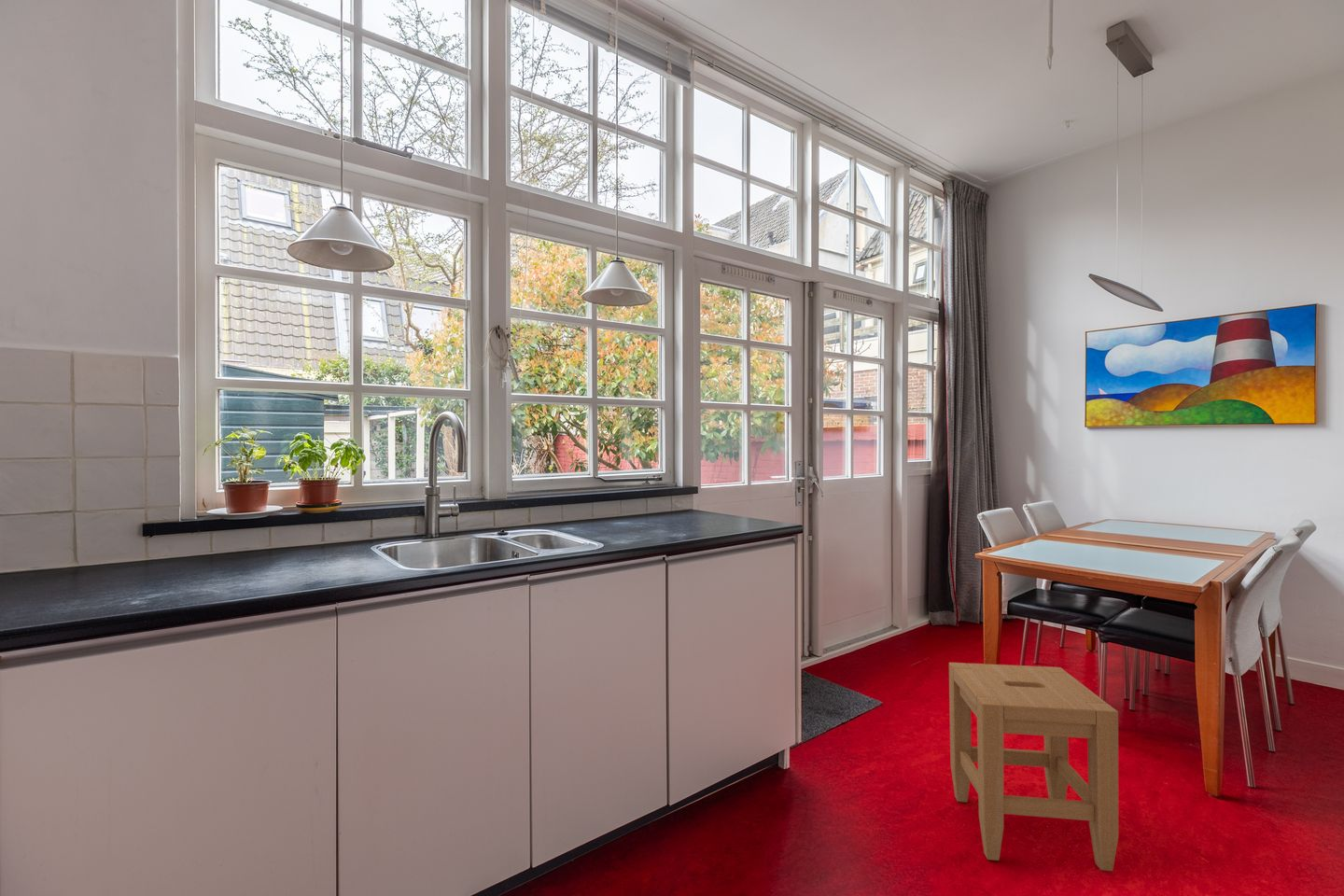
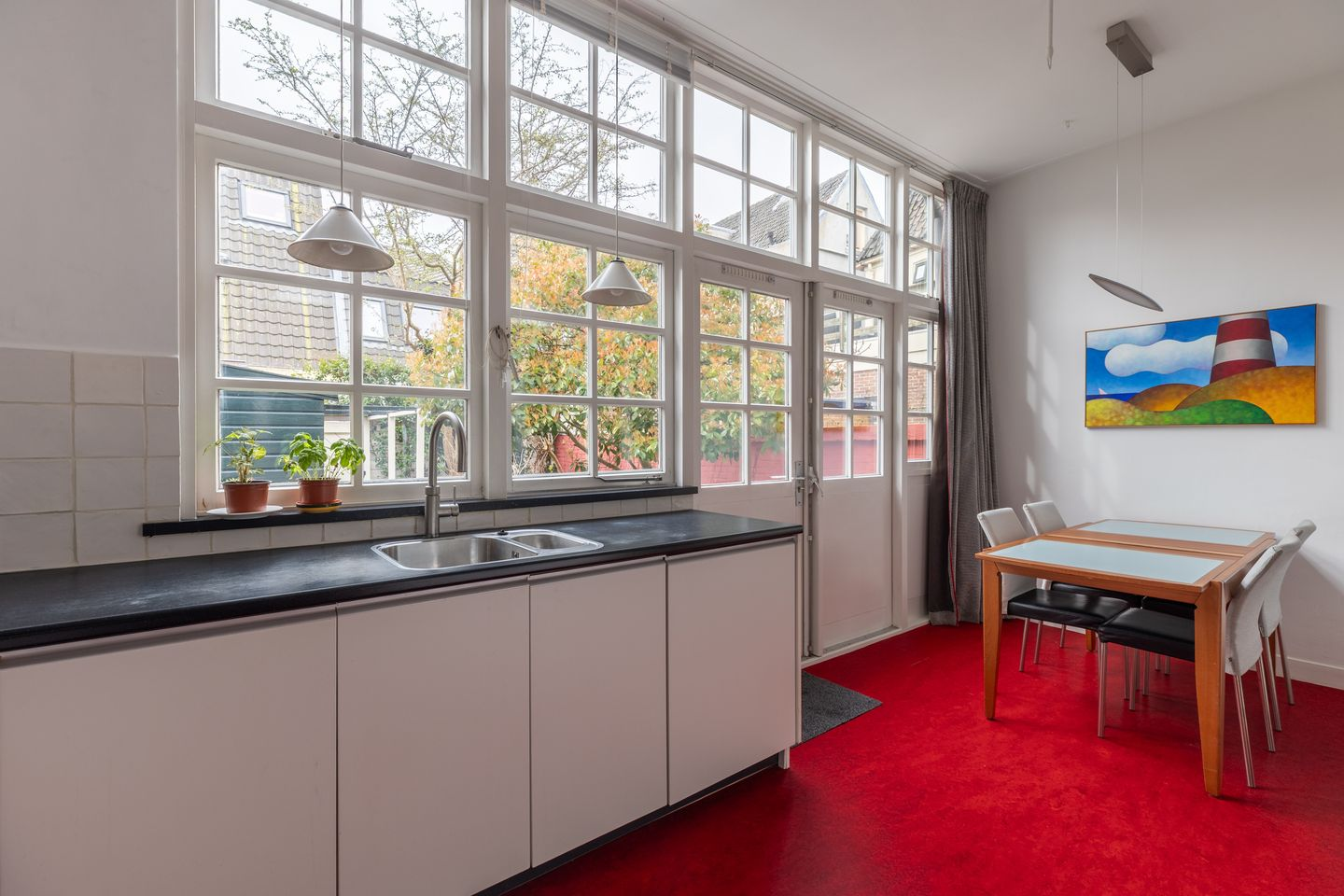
- stool (1025, 757)
